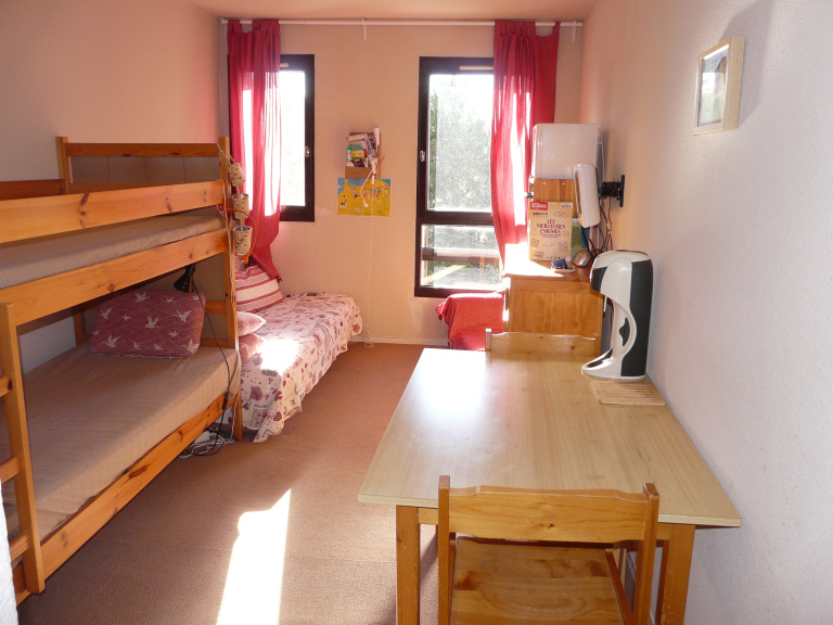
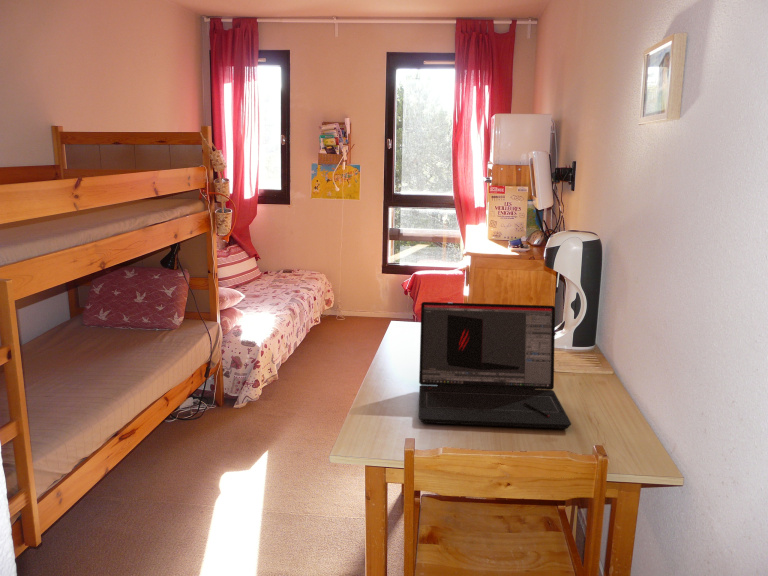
+ laptop (490, 361)
